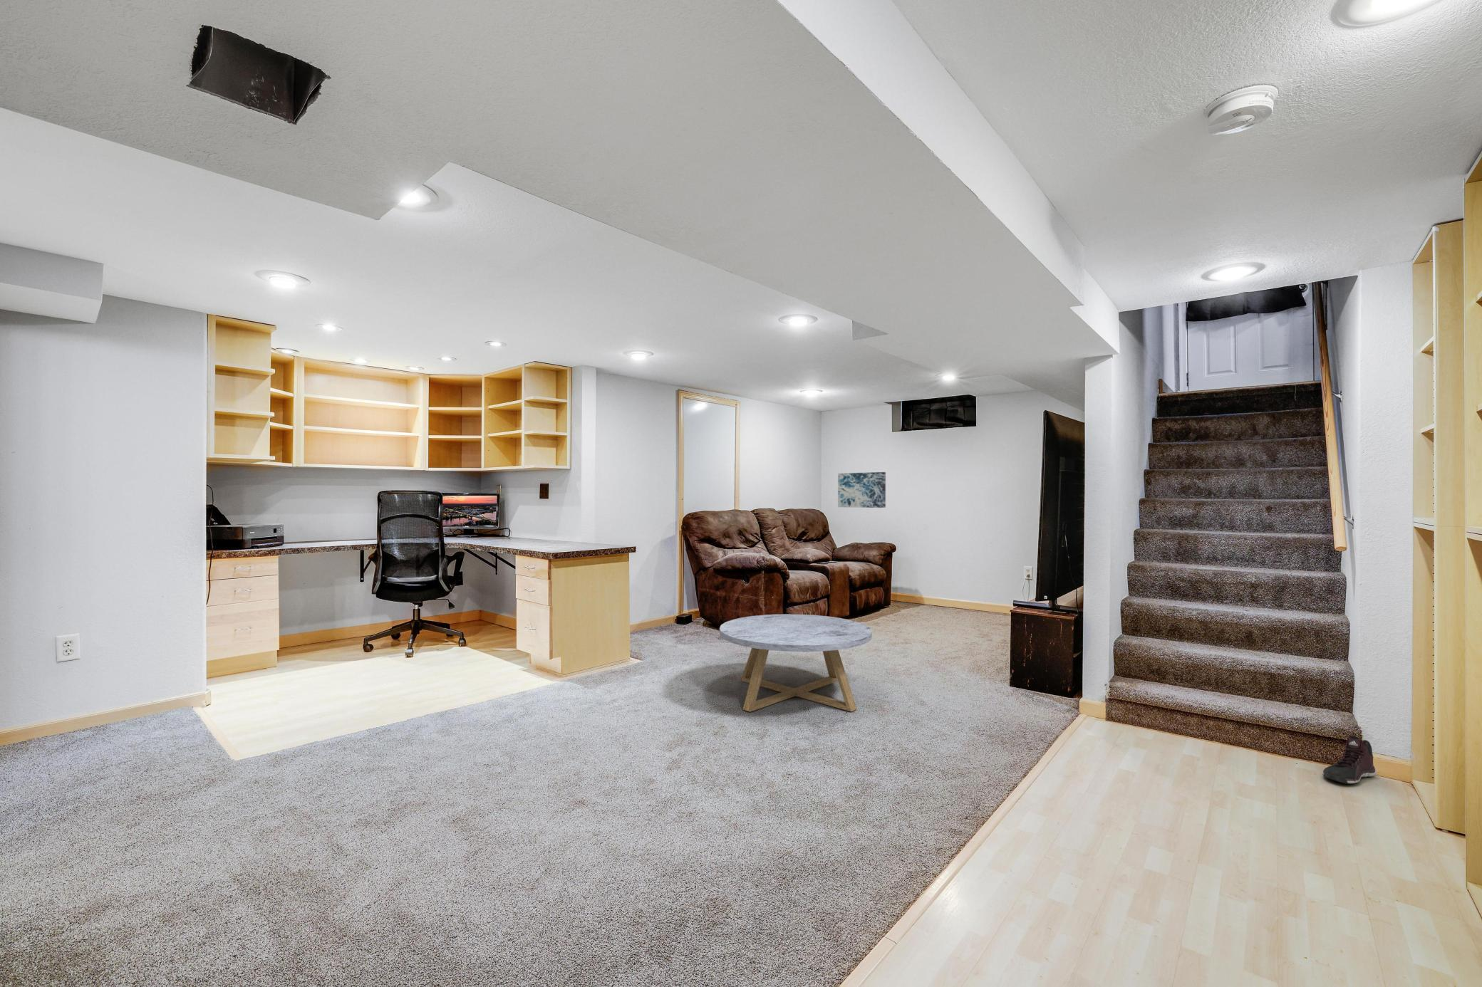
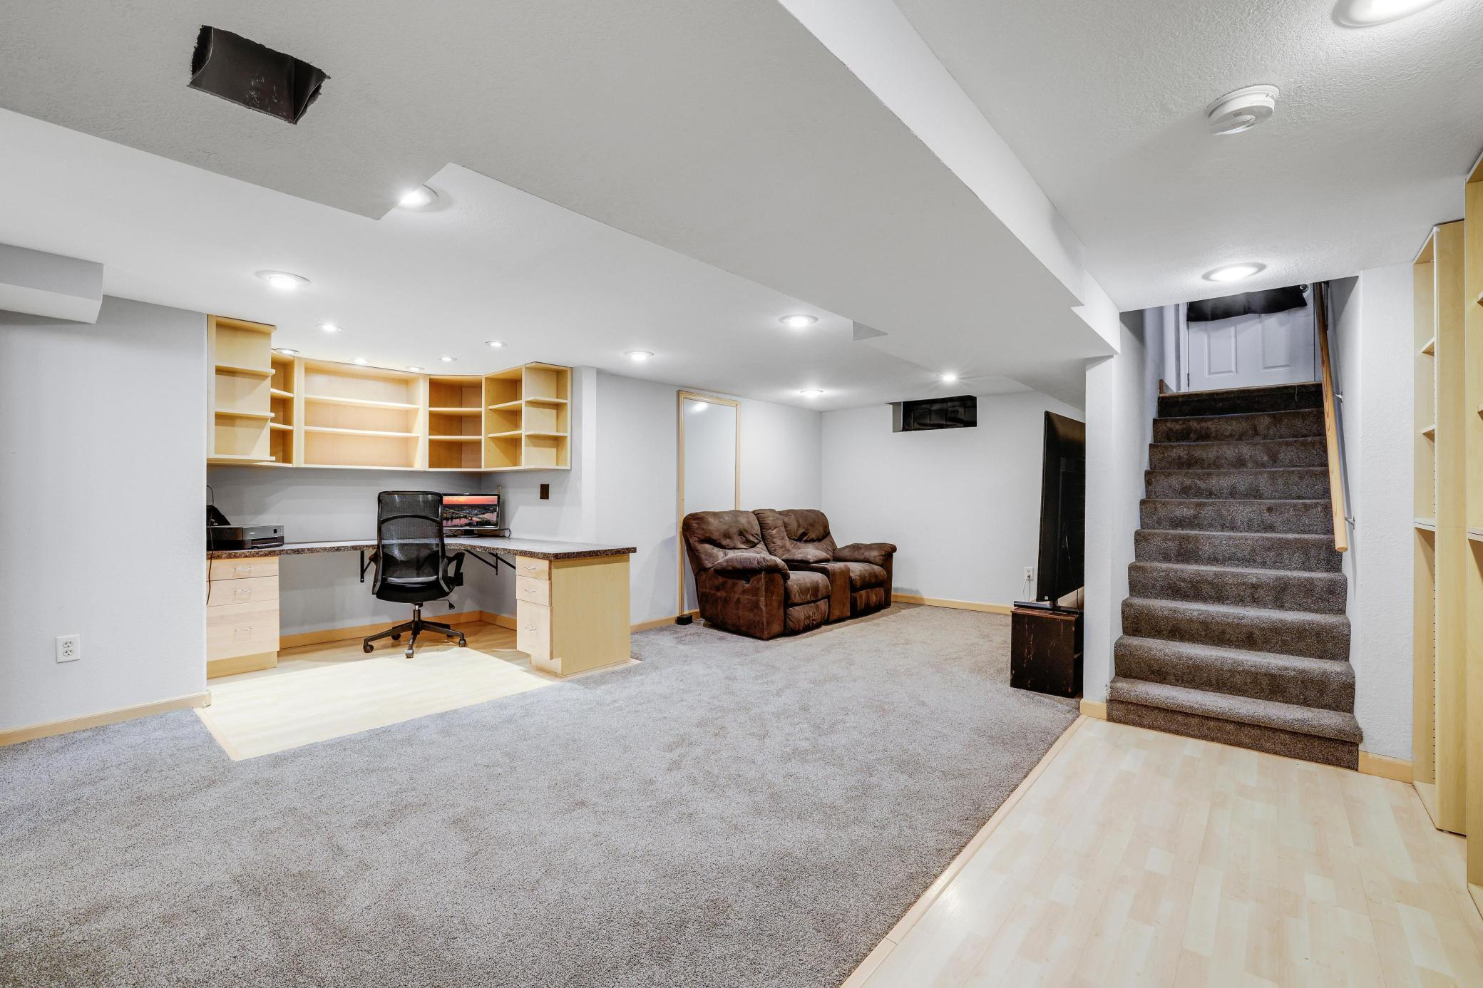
- coffee table (794, 651)
- sneaker (1348, 757)
- wall art (861, 490)
